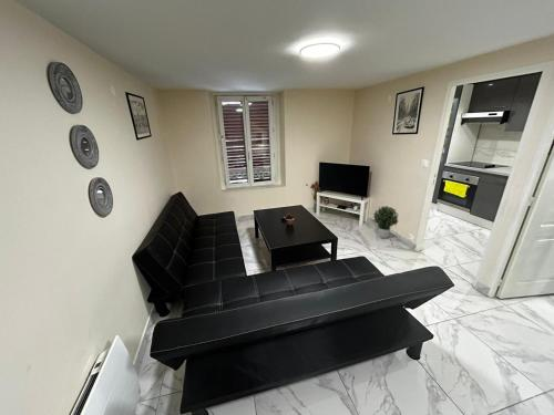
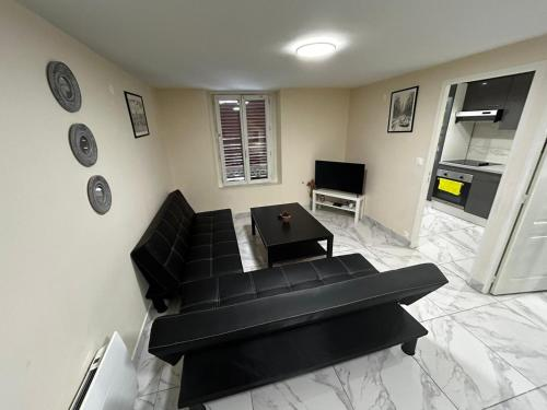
- potted plant (384, 221)
